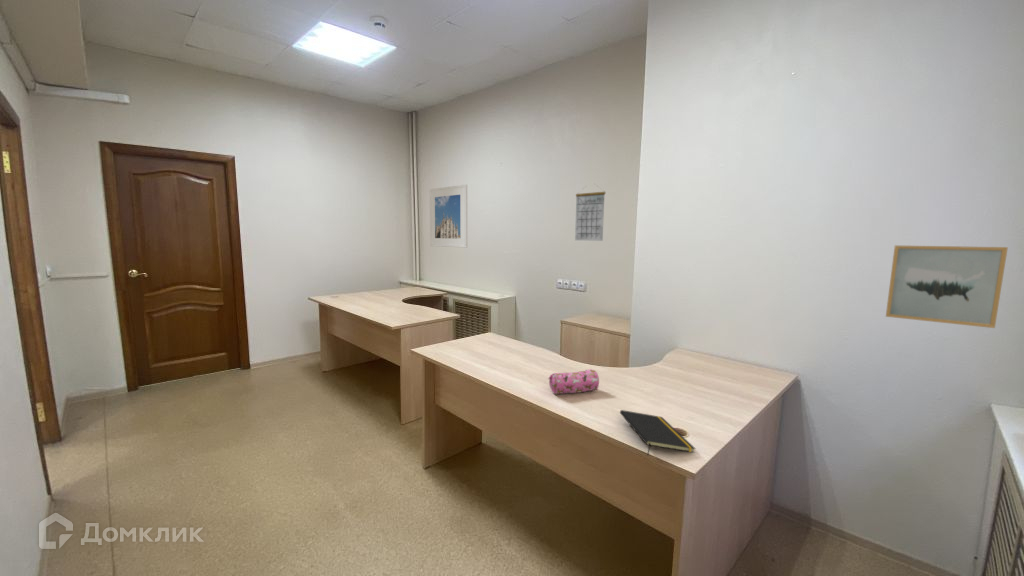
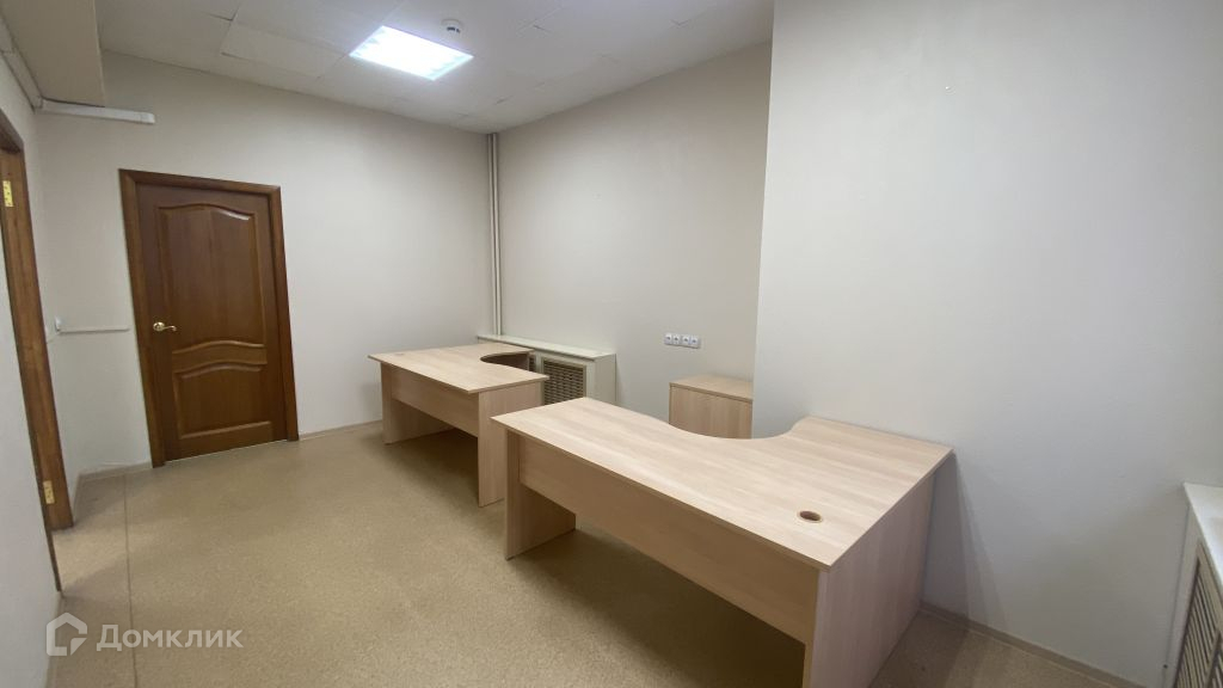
- calendar (589, 211)
- pencil case (573, 381)
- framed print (447, 217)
- notepad (654, 429)
- wall art (941, 284)
